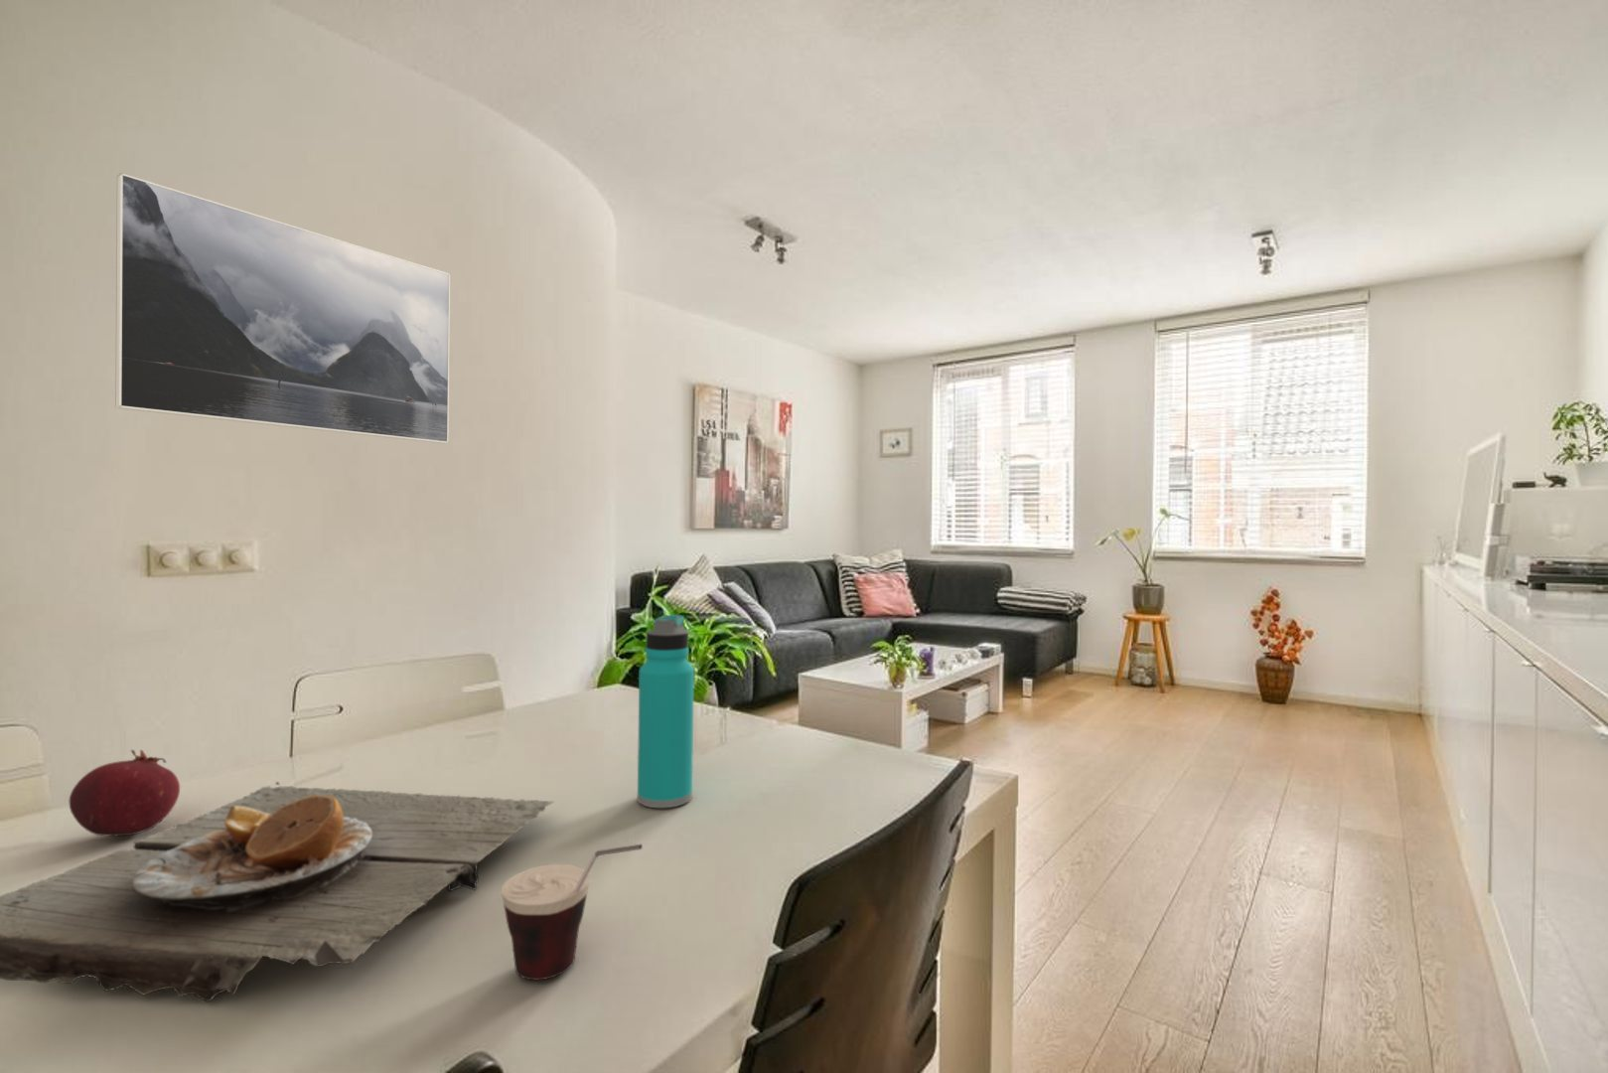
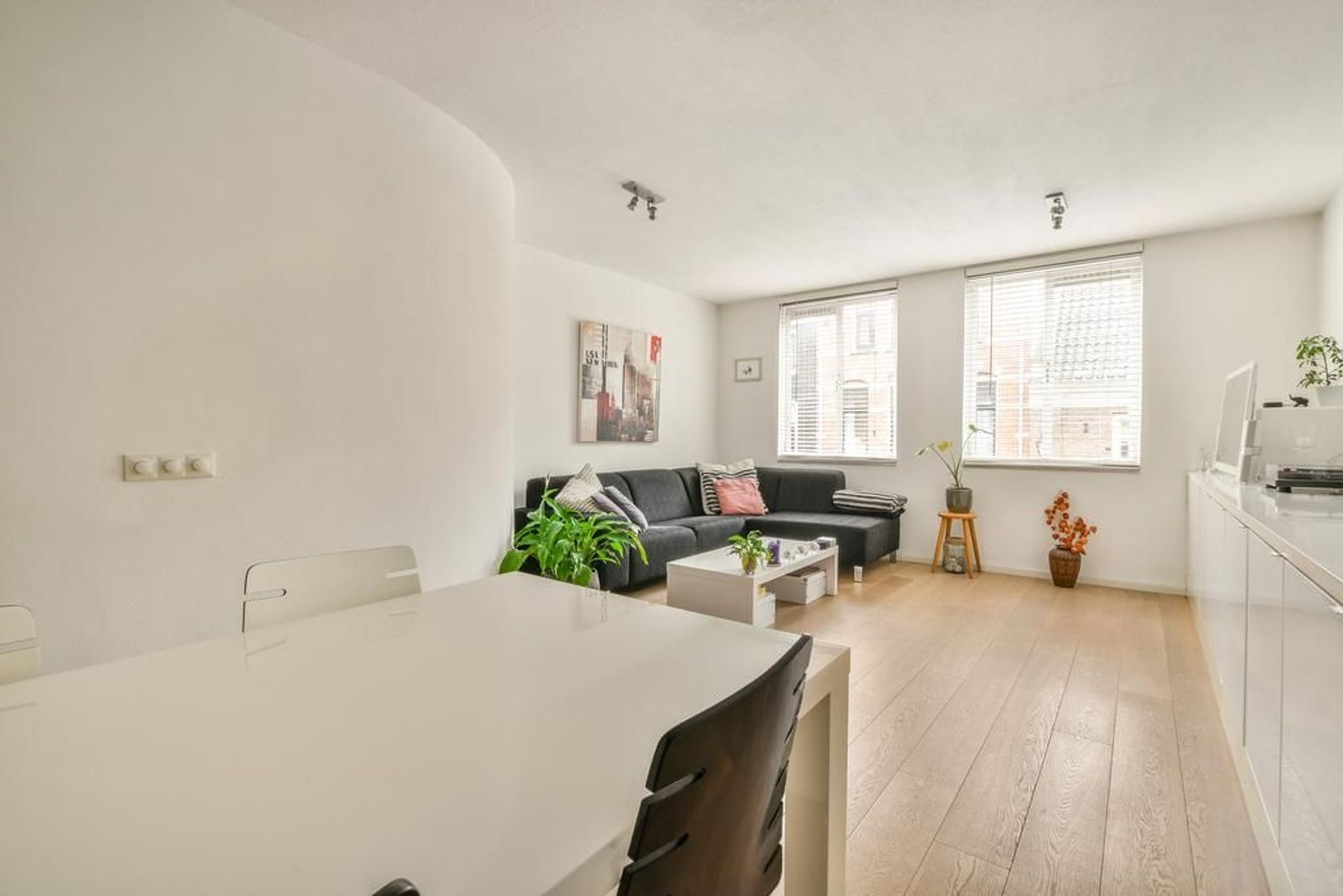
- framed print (308, 329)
- cup (574, 902)
- water bottle (666, 708)
- fruit (129, 793)
- plate (295, 836)
